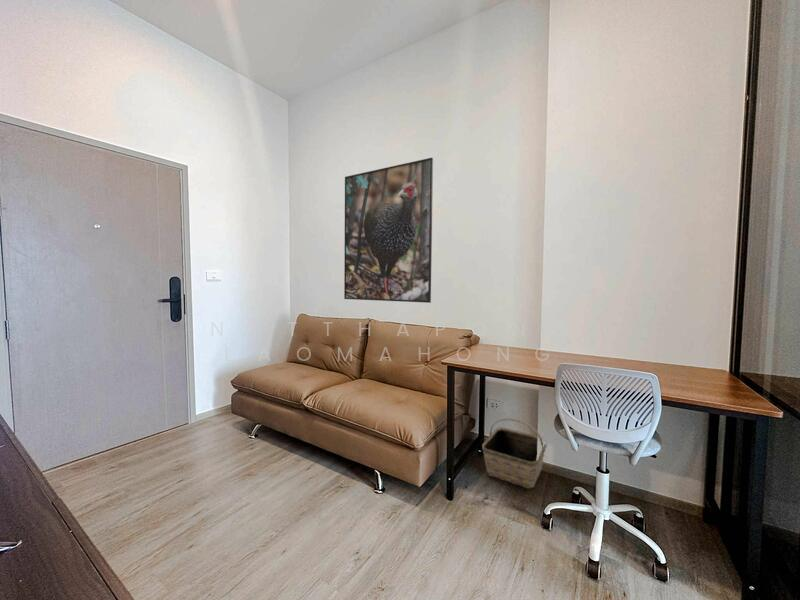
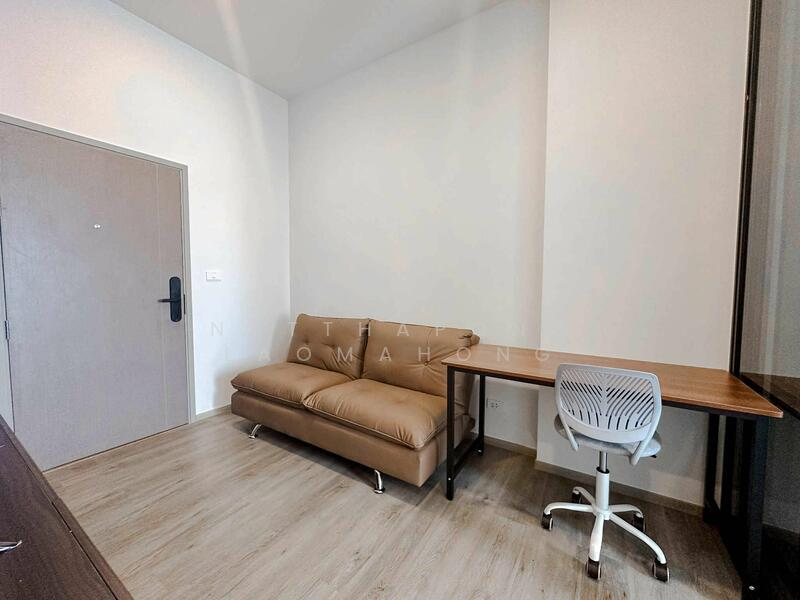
- basket (515, 445)
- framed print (384, 235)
